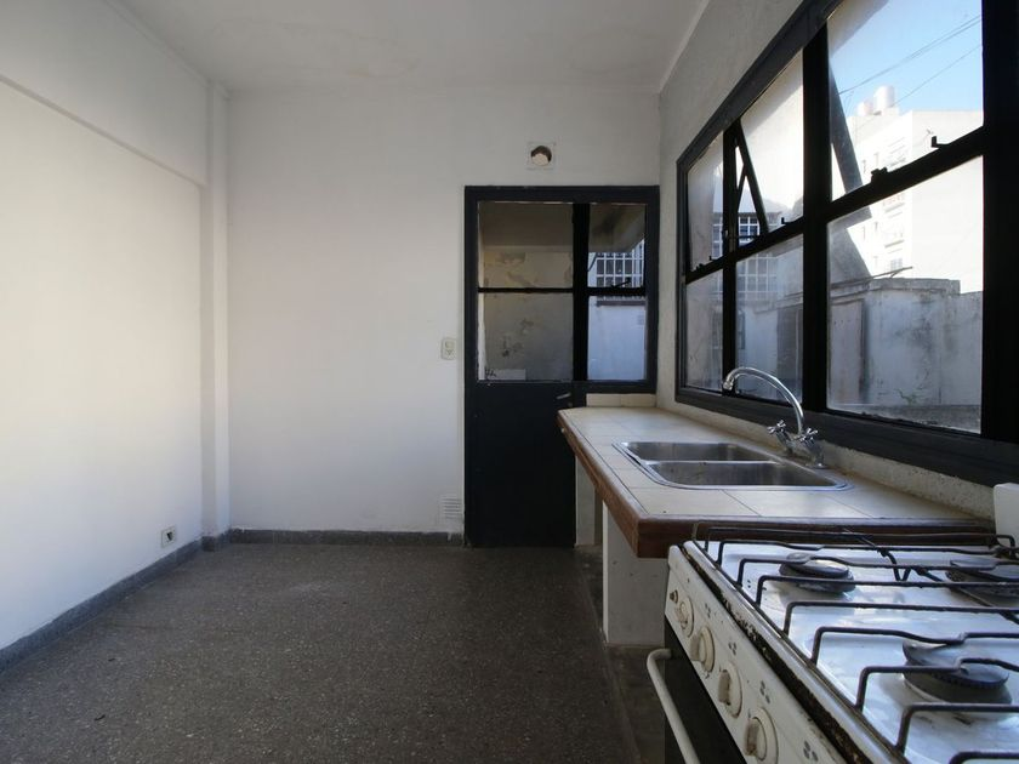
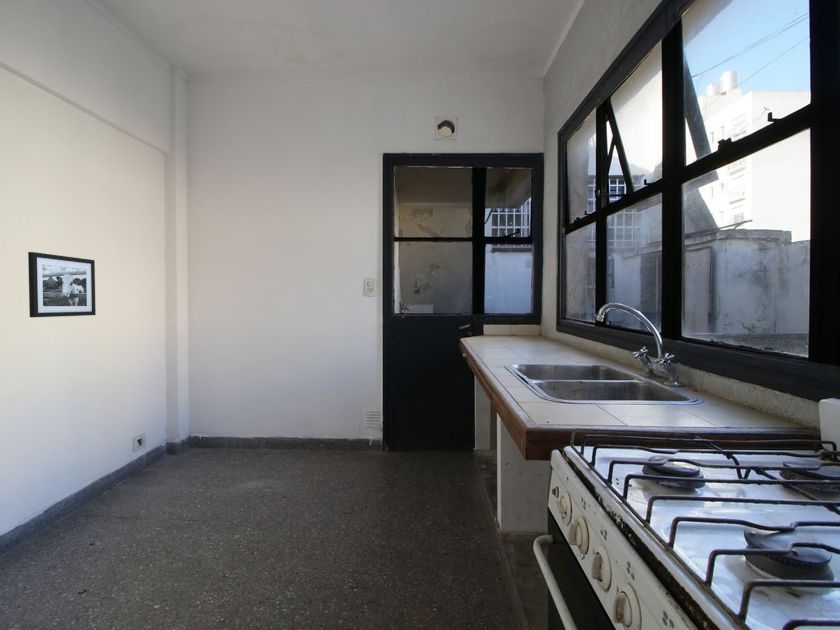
+ picture frame (64, 286)
